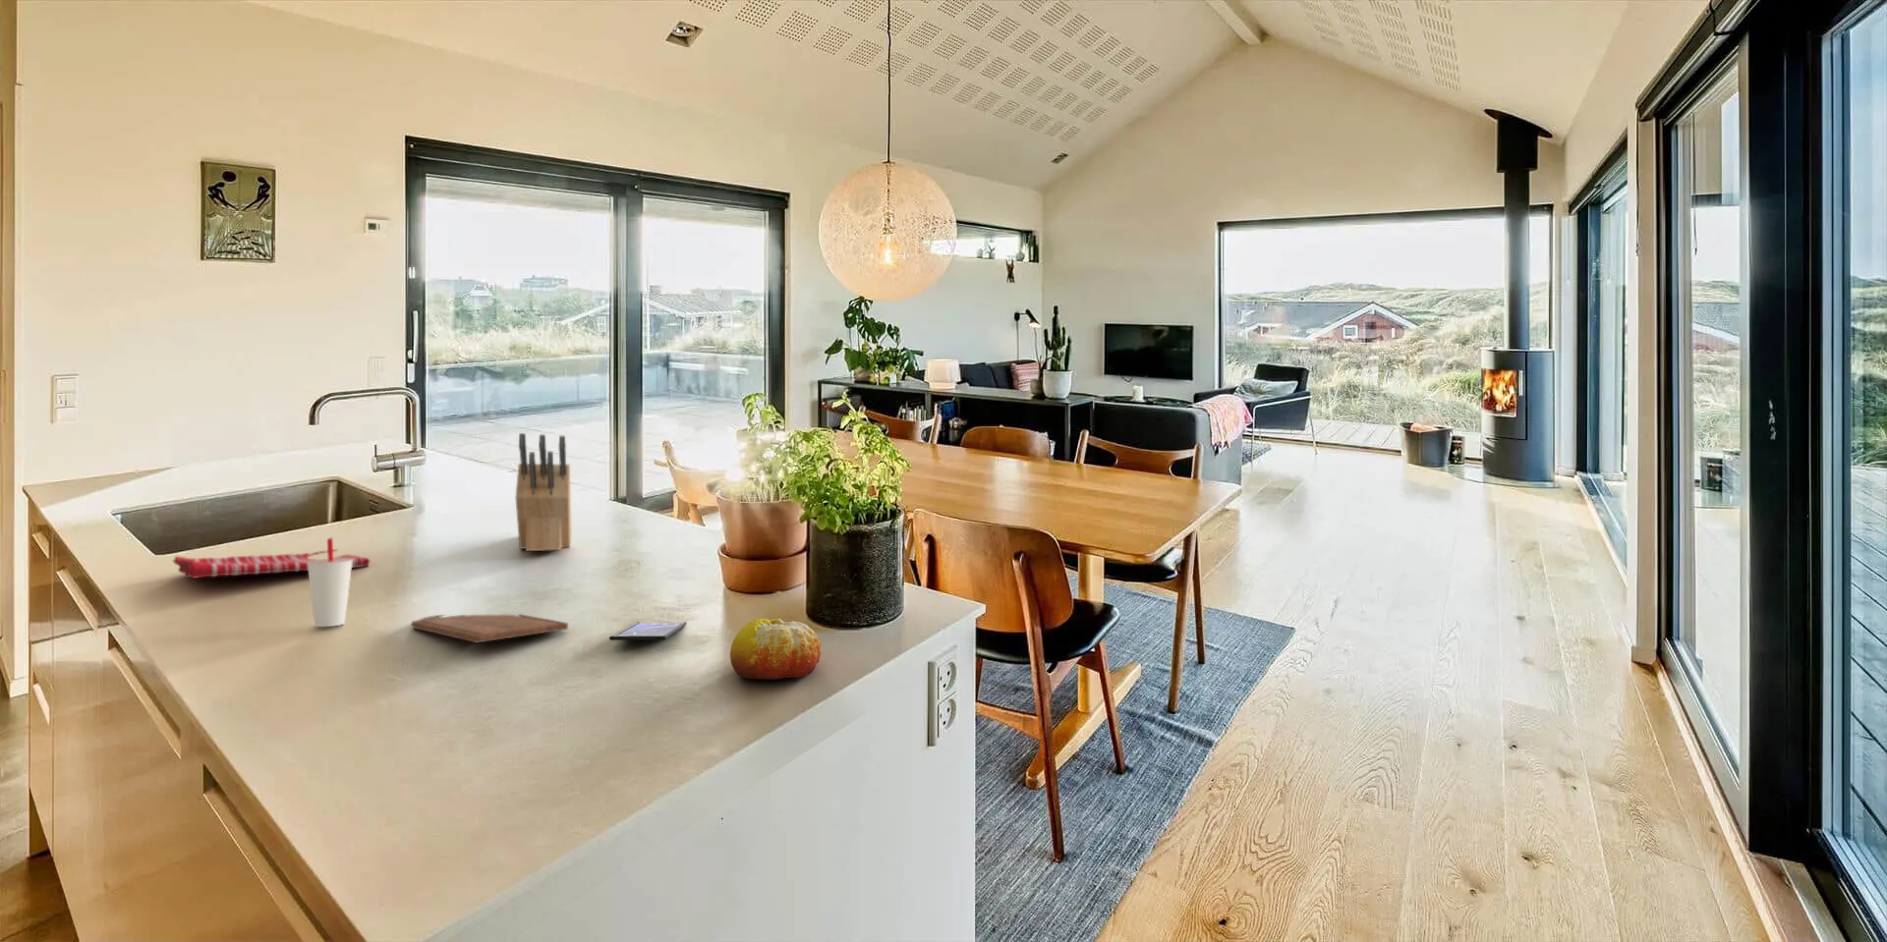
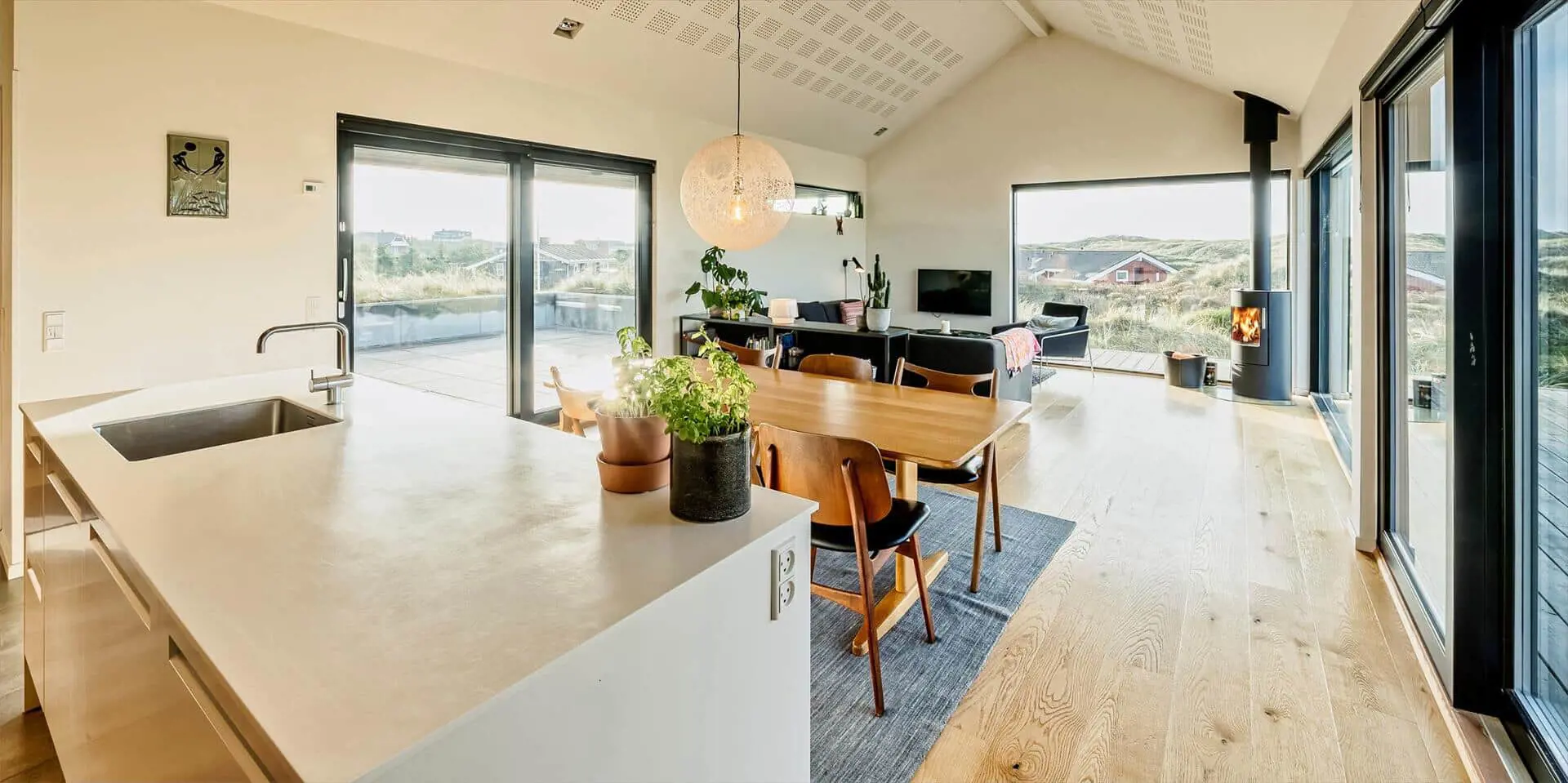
- knife block (544, 492)
- fruit (777, 645)
- dish towel (272, 562)
- cup (330, 581)
- smartphone (653, 628)
- cutting board (484, 623)
